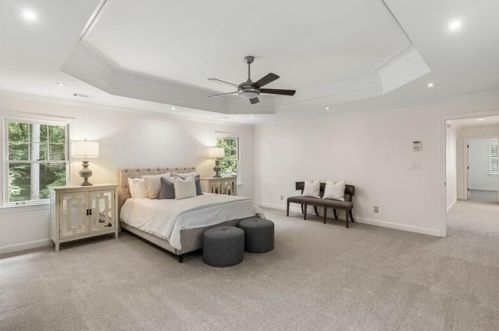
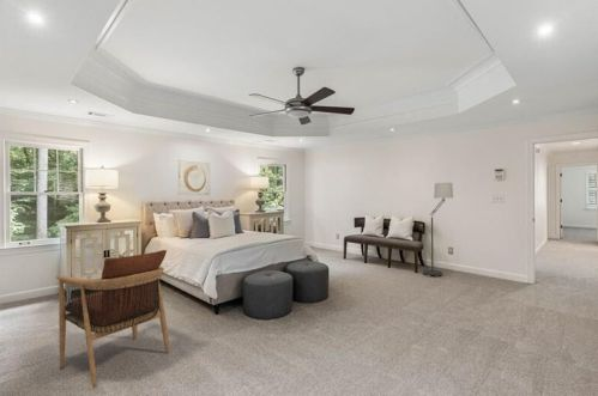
+ floor lamp (431, 226)
+ wall art (194, 178)
+ armchair (119, 305)
